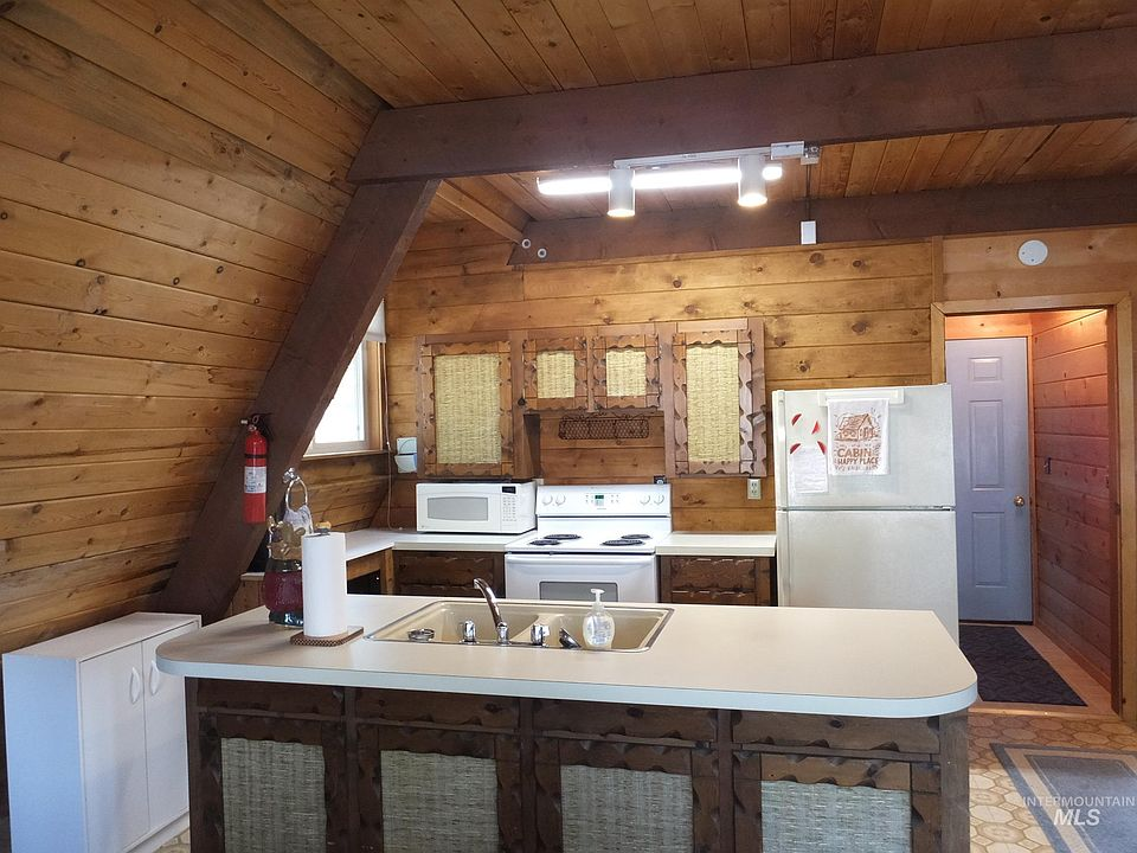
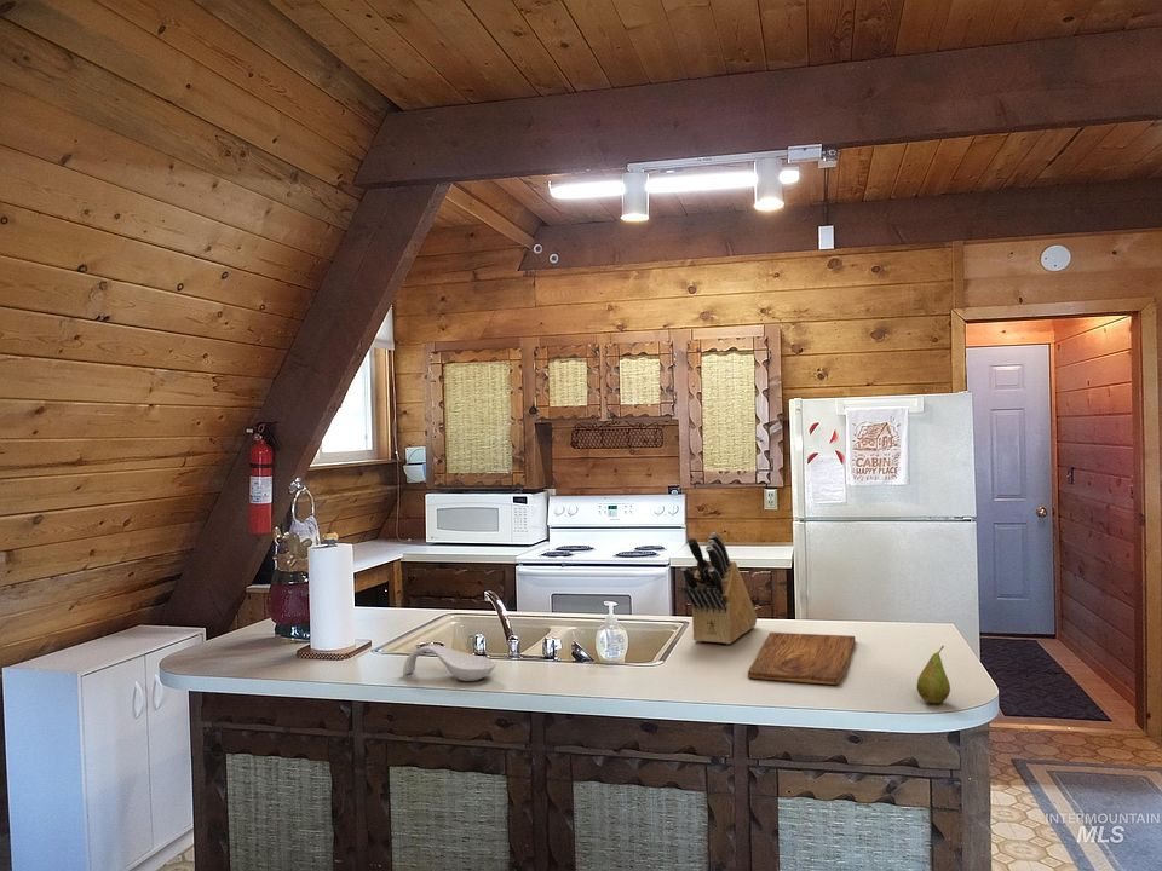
+ spoon rest (449, 662)
+ fruit (932, 674)
+ cutting board (804, 656)
+ knife block (719, 582)
